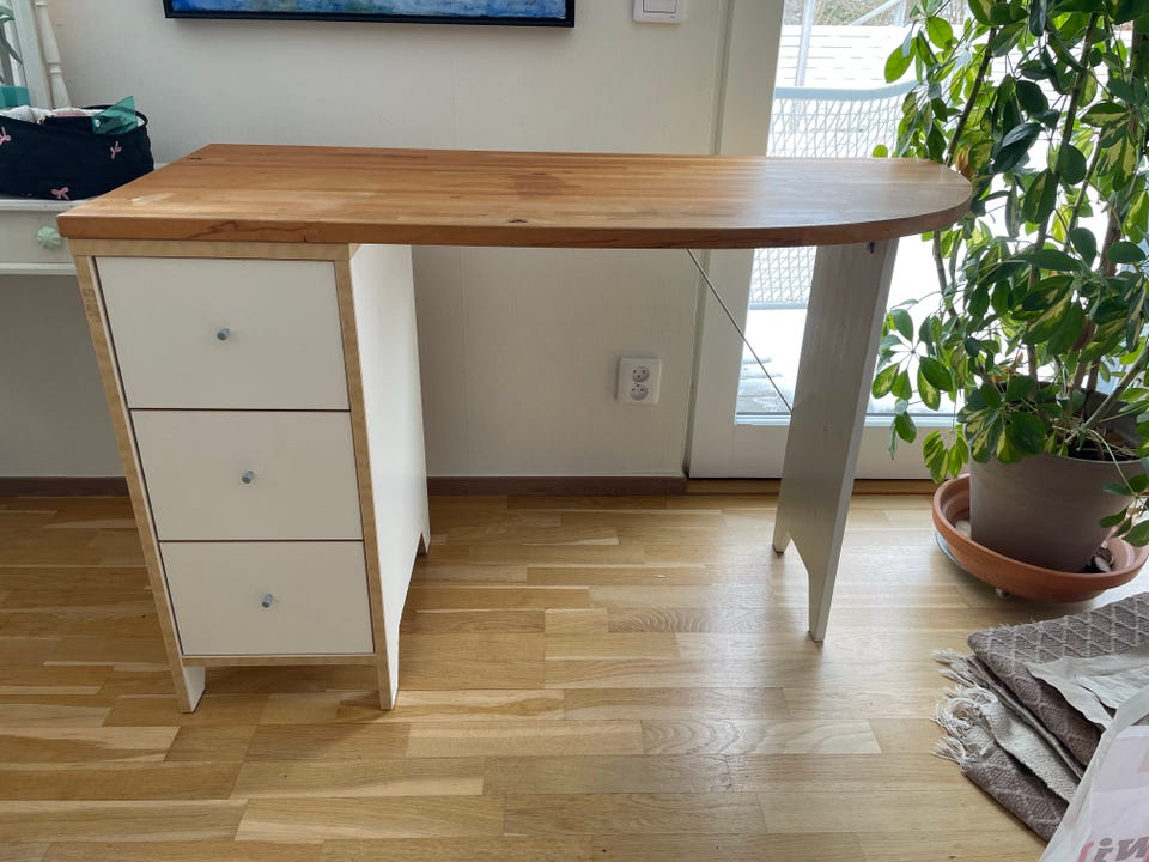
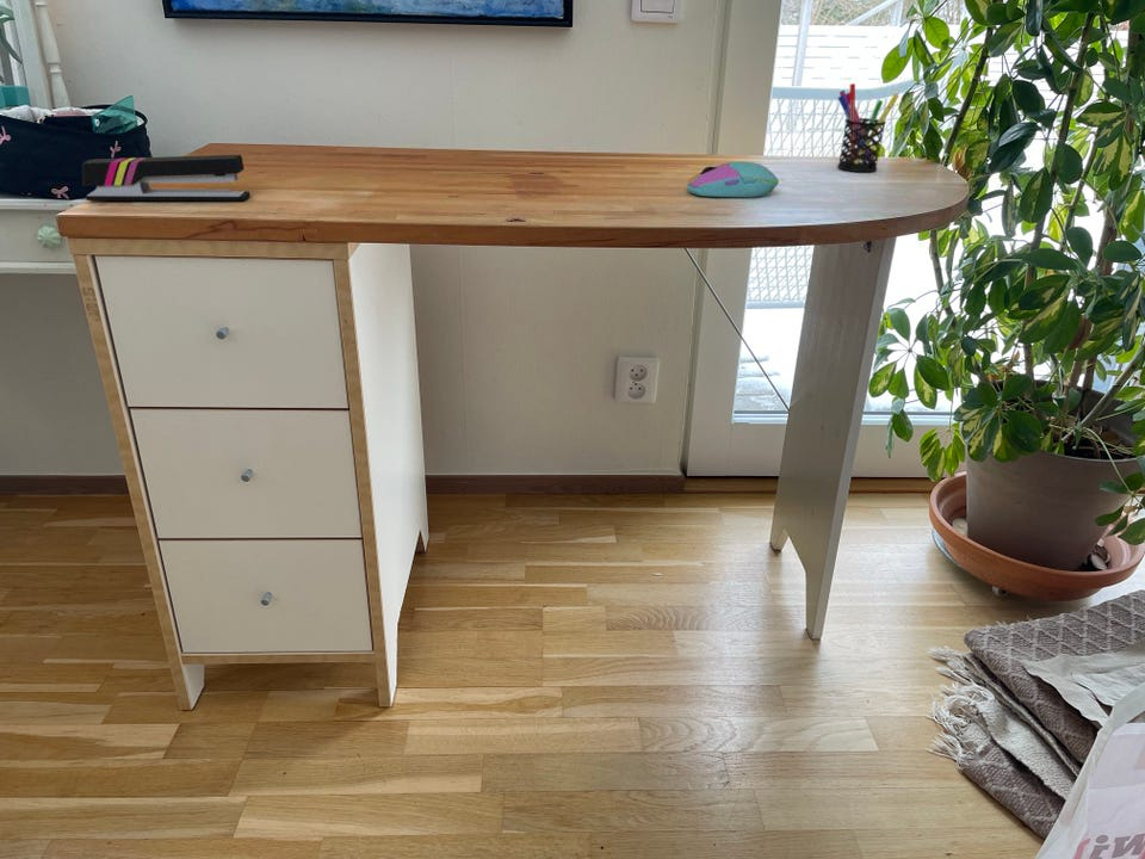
+ computer mouse (734, 177)
+ pen holder (864, 128)
+ stapler (165, 177)
